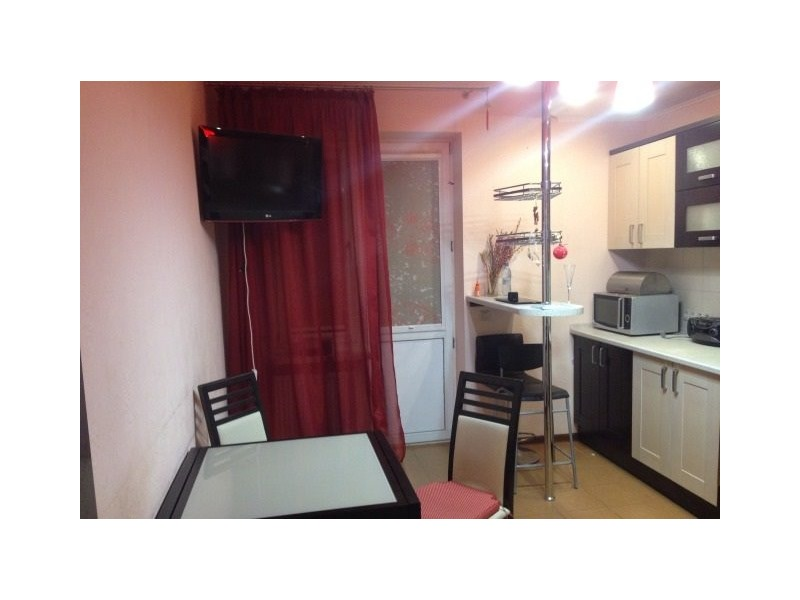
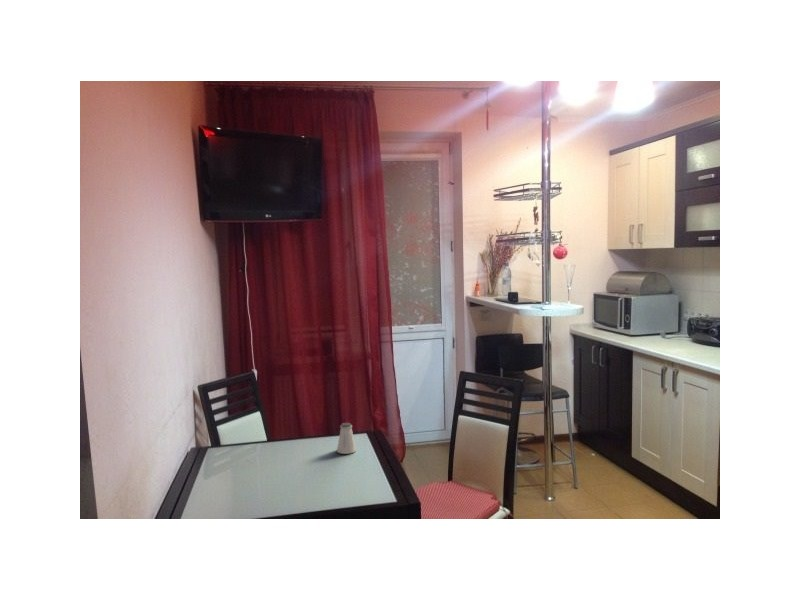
+ saltshaker (346, 437)
